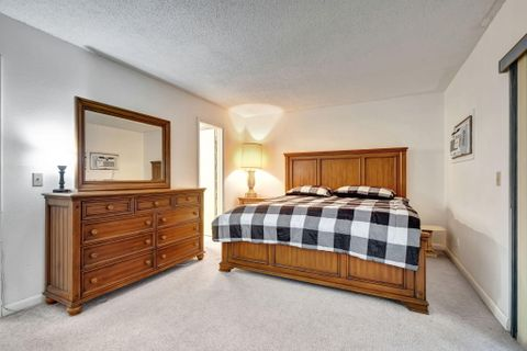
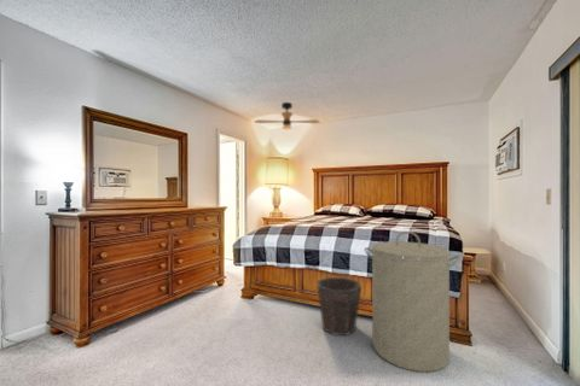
+ ceiling fan (286, 113)
+ laundry hamper (408, 290)
+ waste bin (338, 305)
